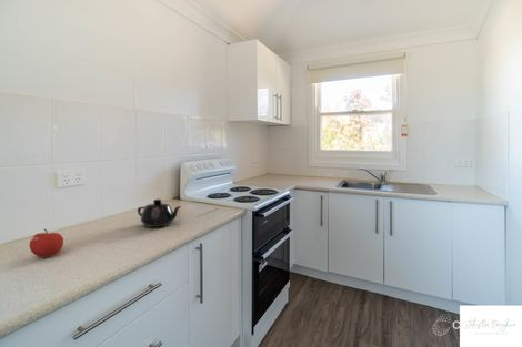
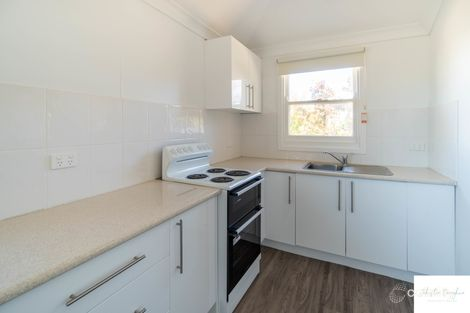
- fruit (47, 242)
- teapot (159, 212)
